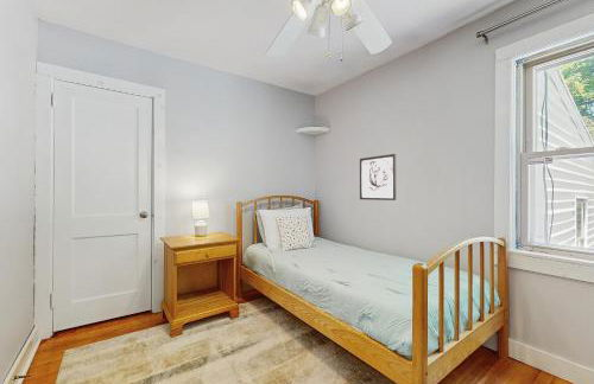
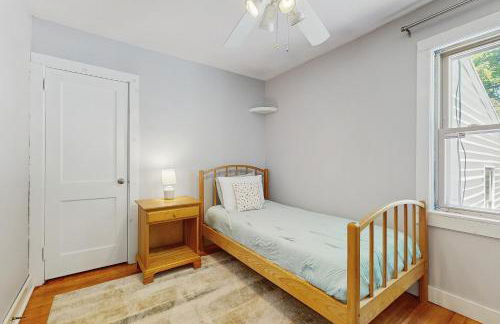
- wall art (377, 178)
